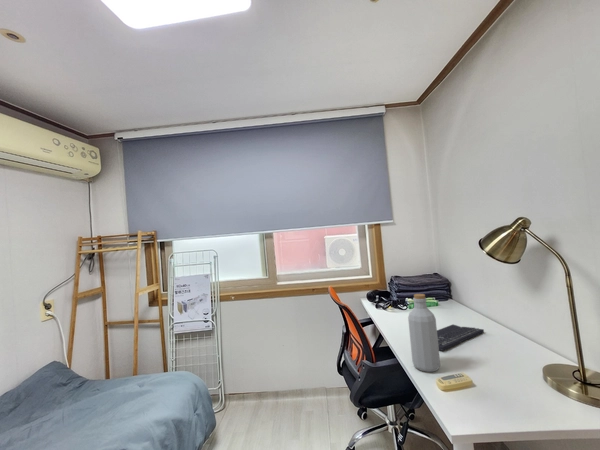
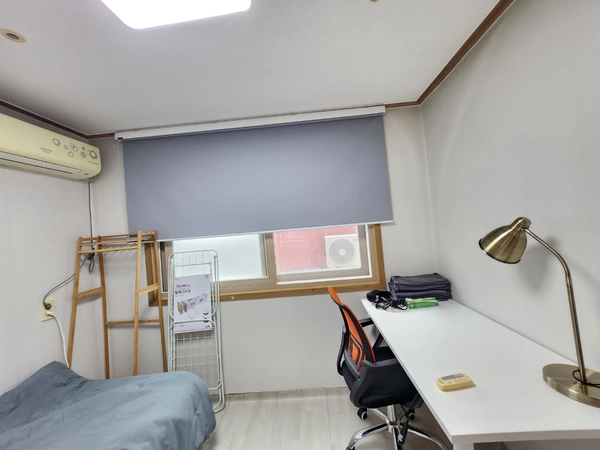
- keyboard (448, 334)
- bottle (422, 330)
